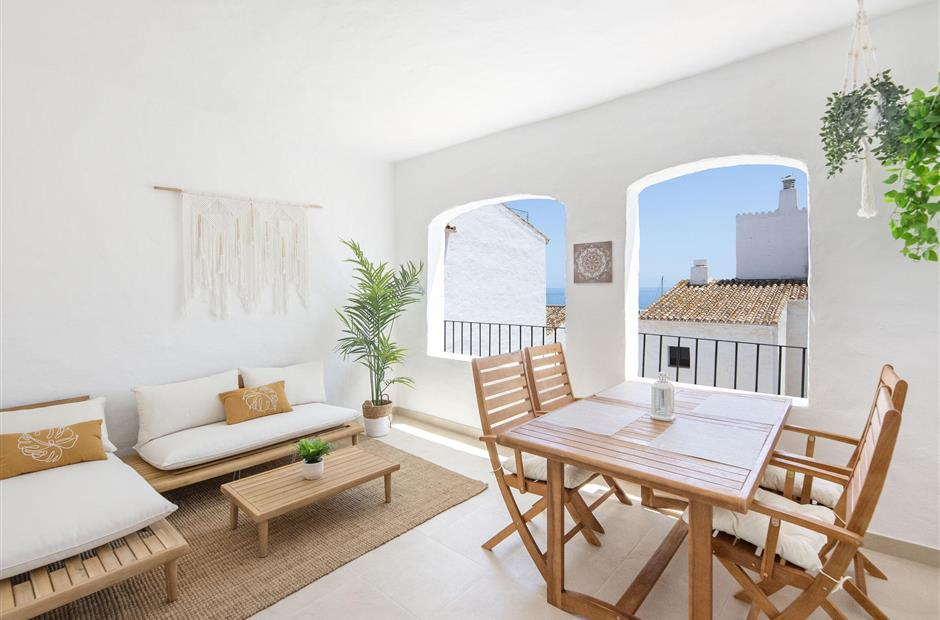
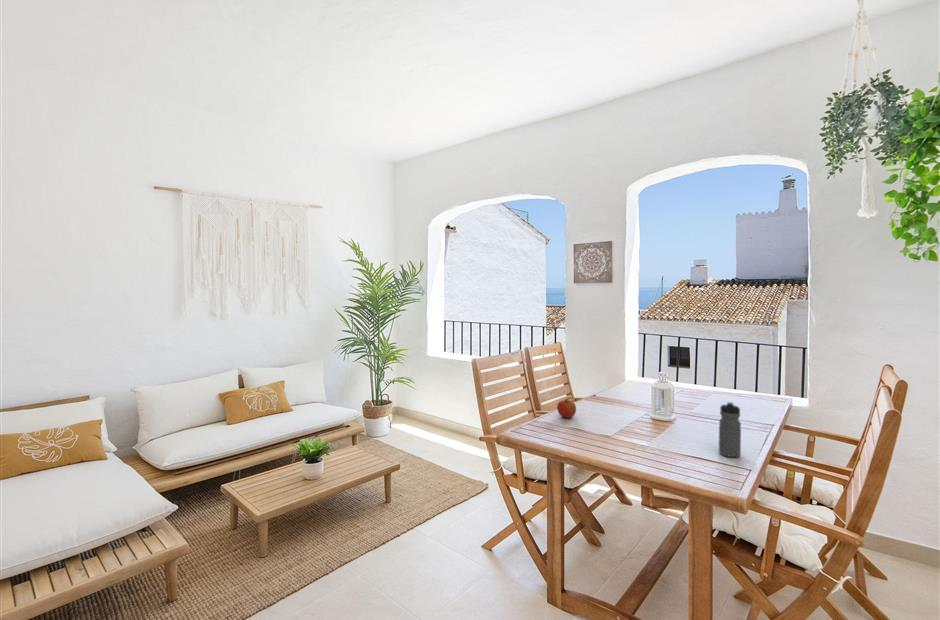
+ water bottle (729, 428)
+ fruit (566, 407)
